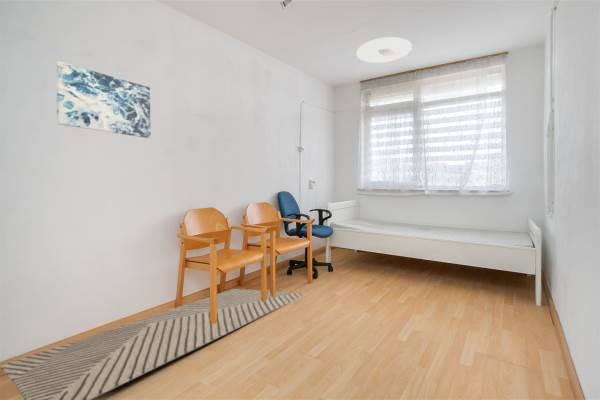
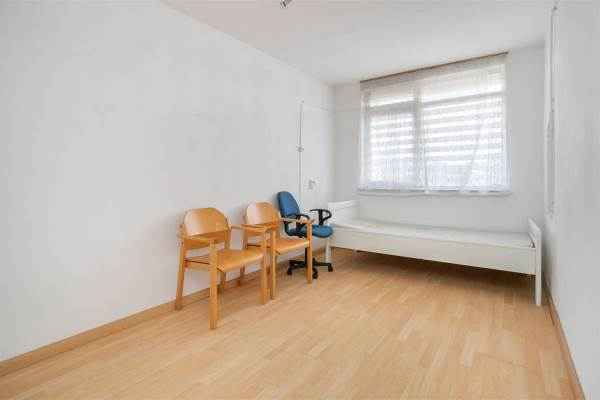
- ceiling light (383, 48)
- wall art (108, 104)
- rug (209, 314)
